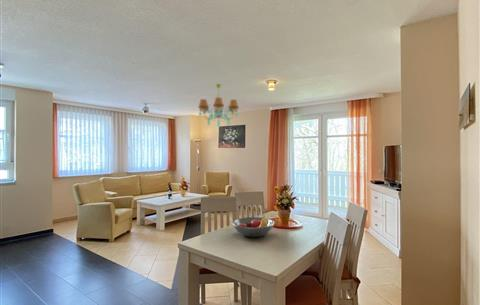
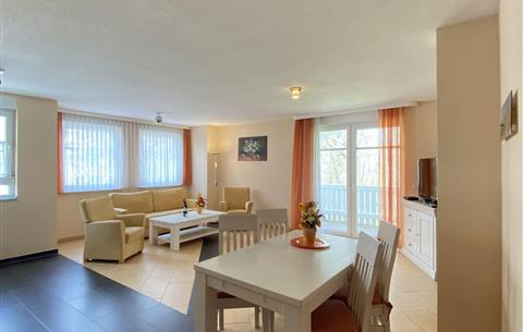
- fruit bowl (253, 226)
- chandelier (218, 106)
